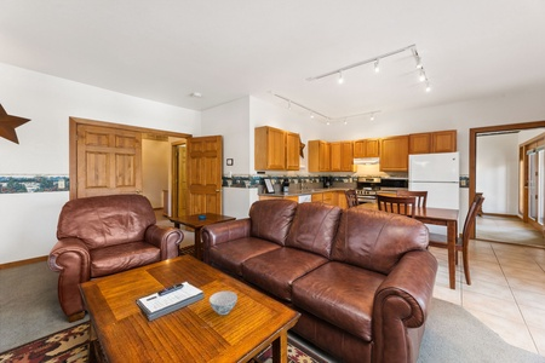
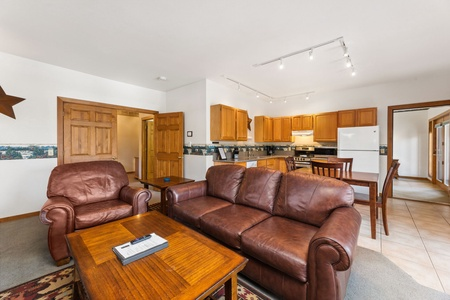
- chinaware (223, 304)
